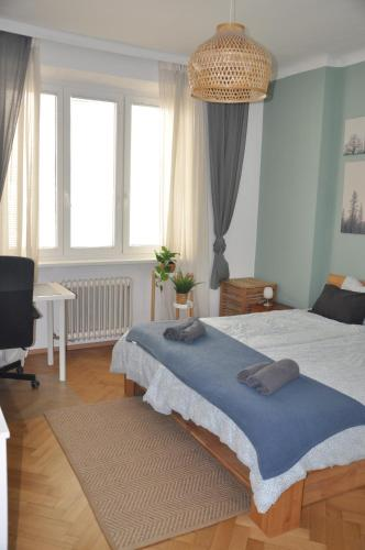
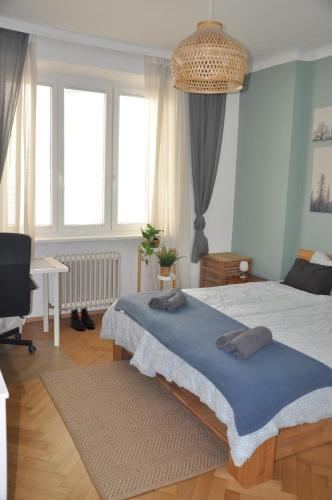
+ boots (82, 317)
